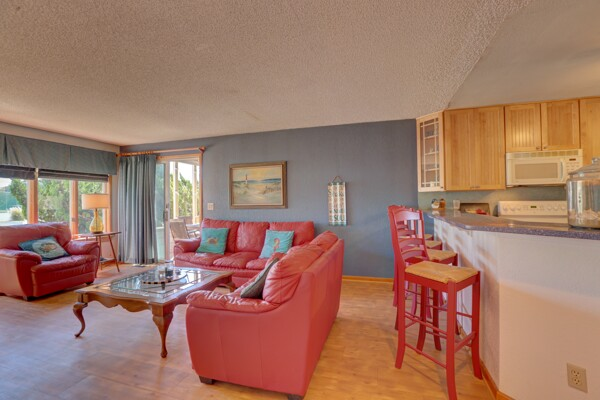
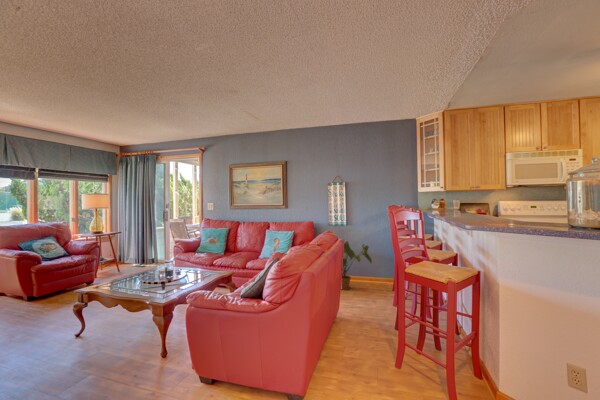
+ house plant (347, 264)
